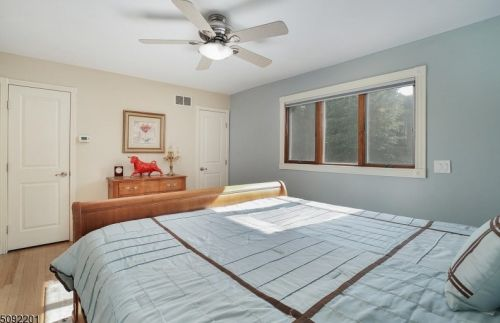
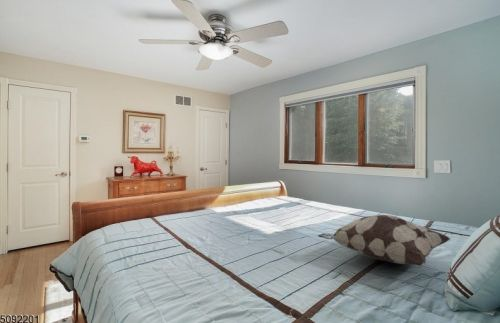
+ decorative pillow (382, 237)
